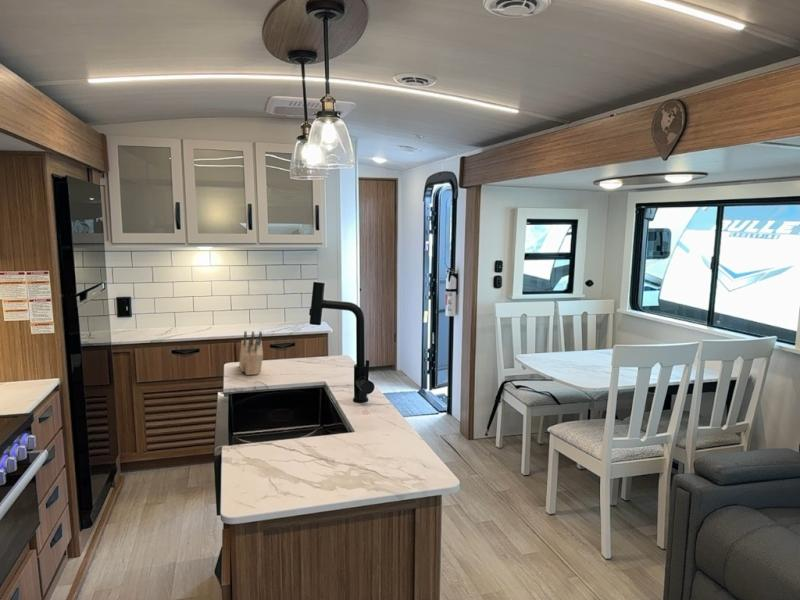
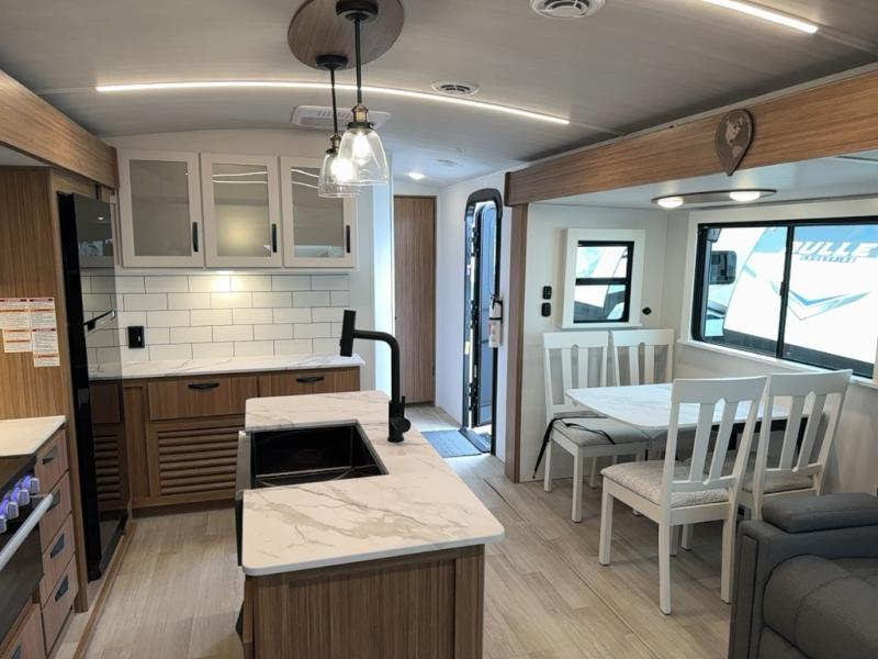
- knife block (250, 349)
